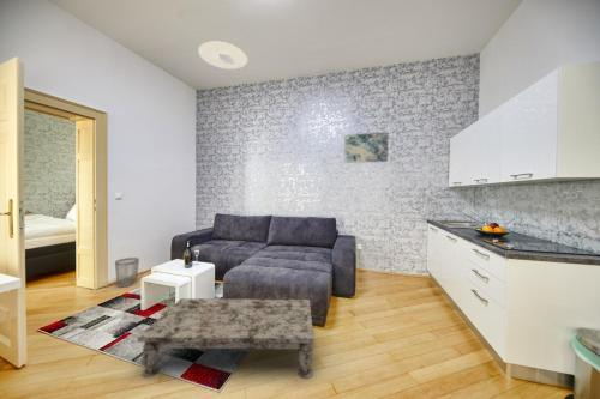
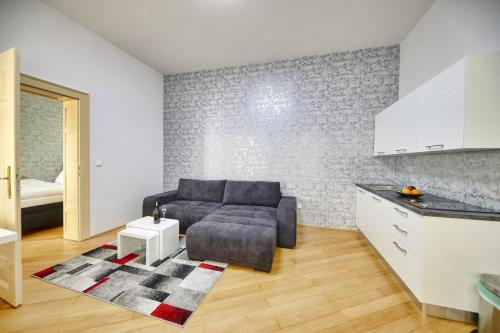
- wall art (365, 147)
- ceiling light (223, 54)
- coffee table (235, 334)
- wastebasket (127, 272)
